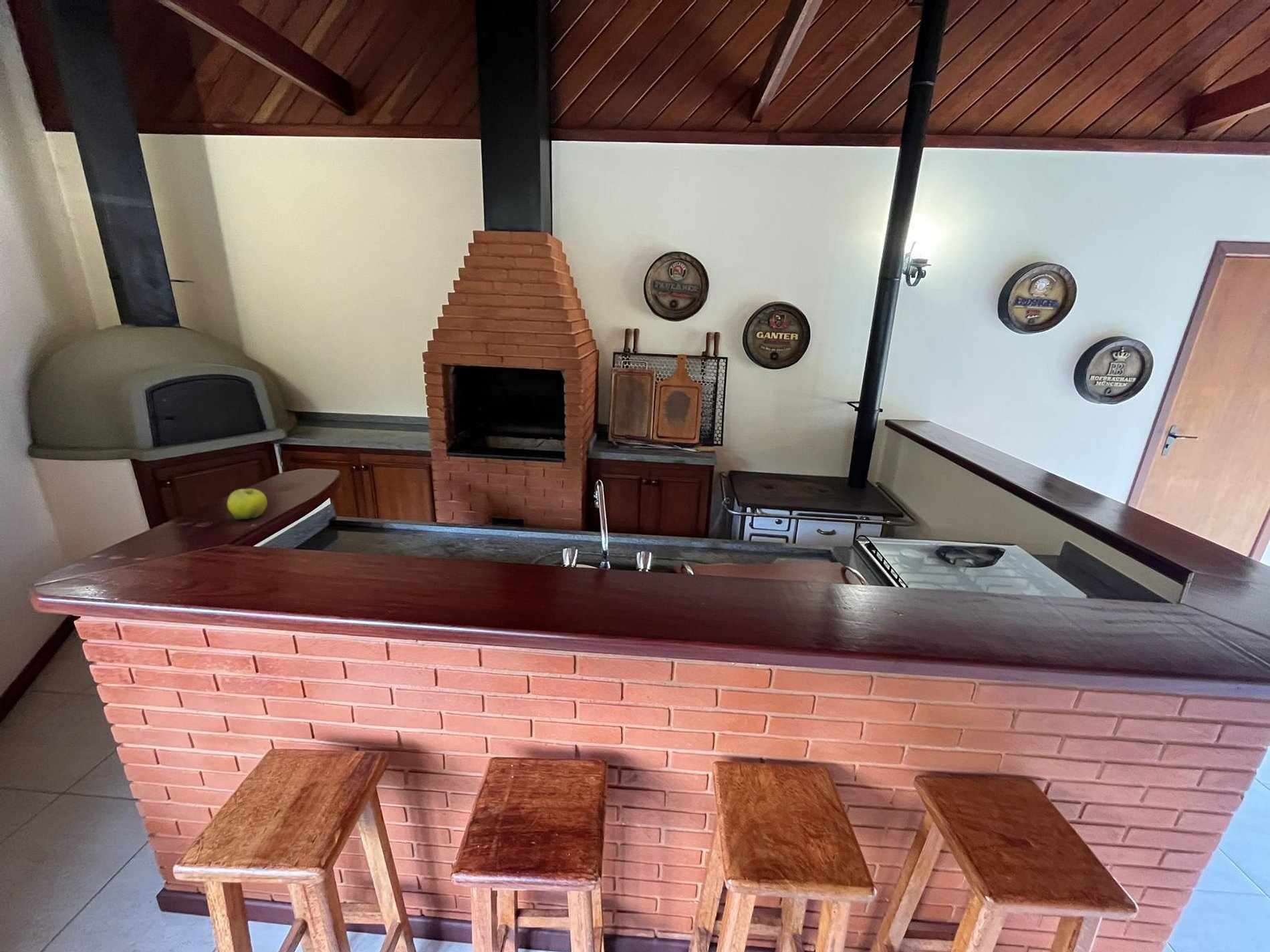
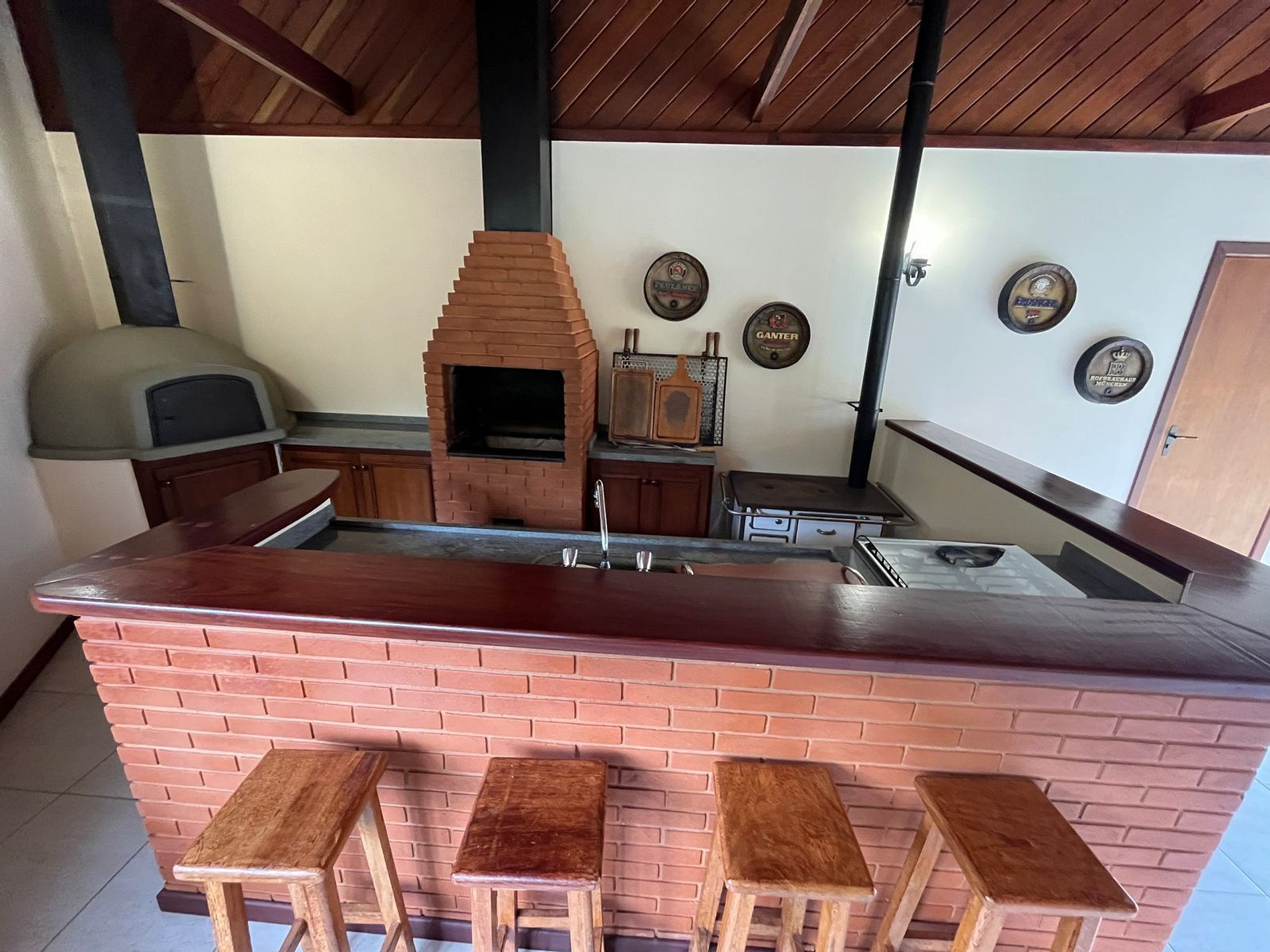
- fruit (247, 503)
